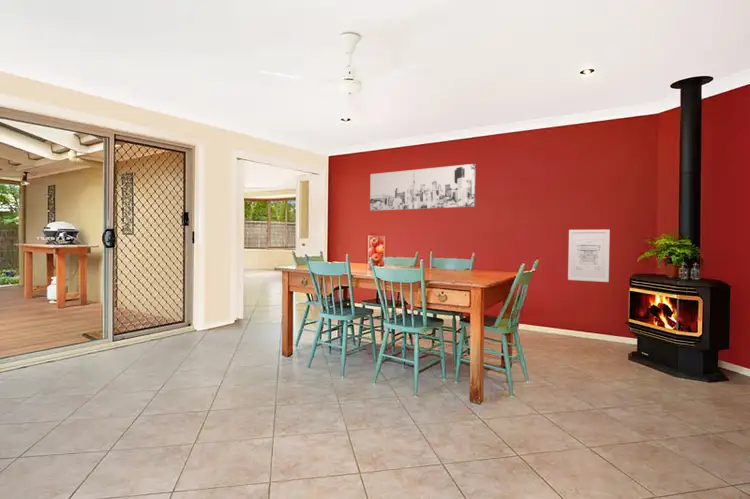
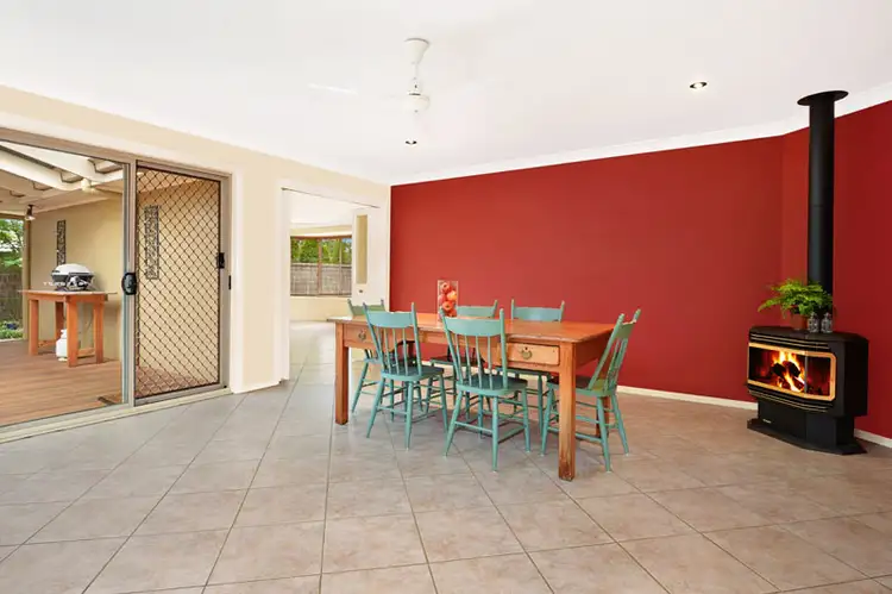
- wall art (588, 255)
- wall art (418, 189)
